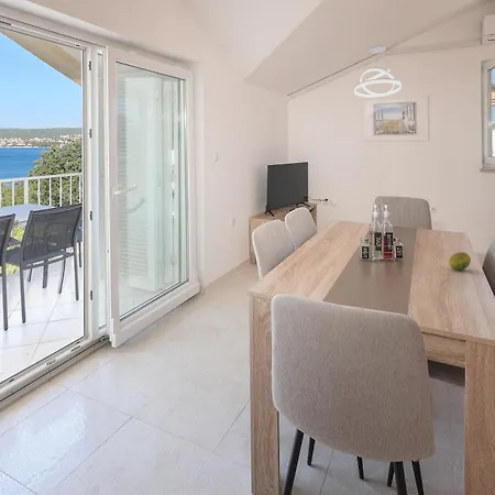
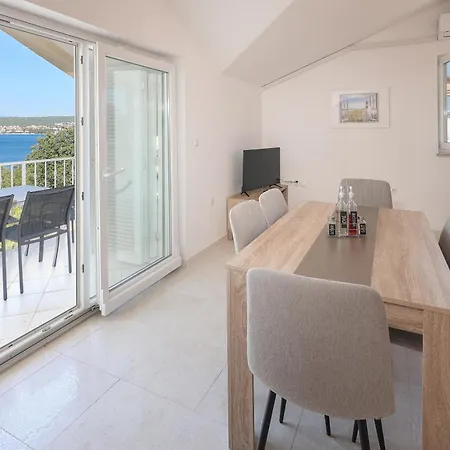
- pendant light (377, 69)
- fruit (459, 261)
